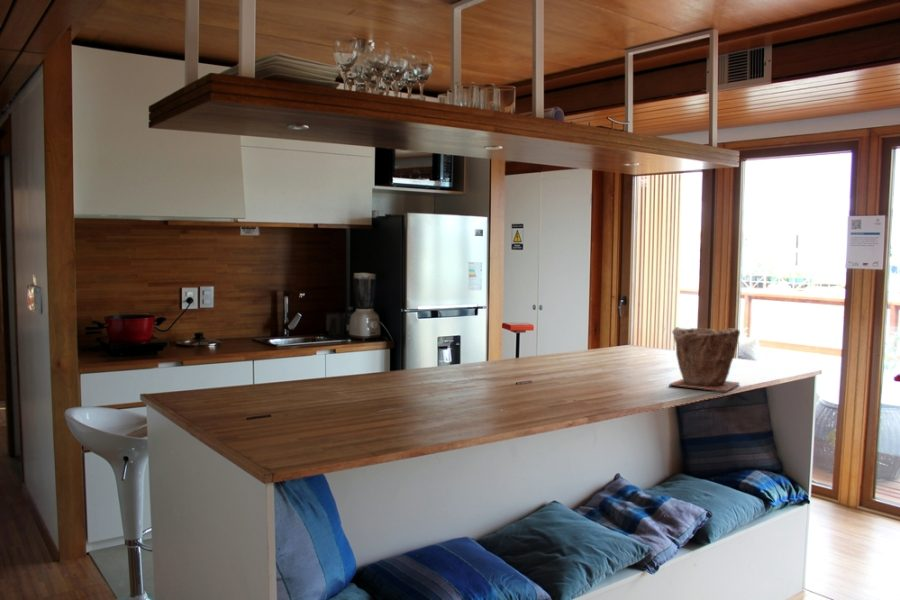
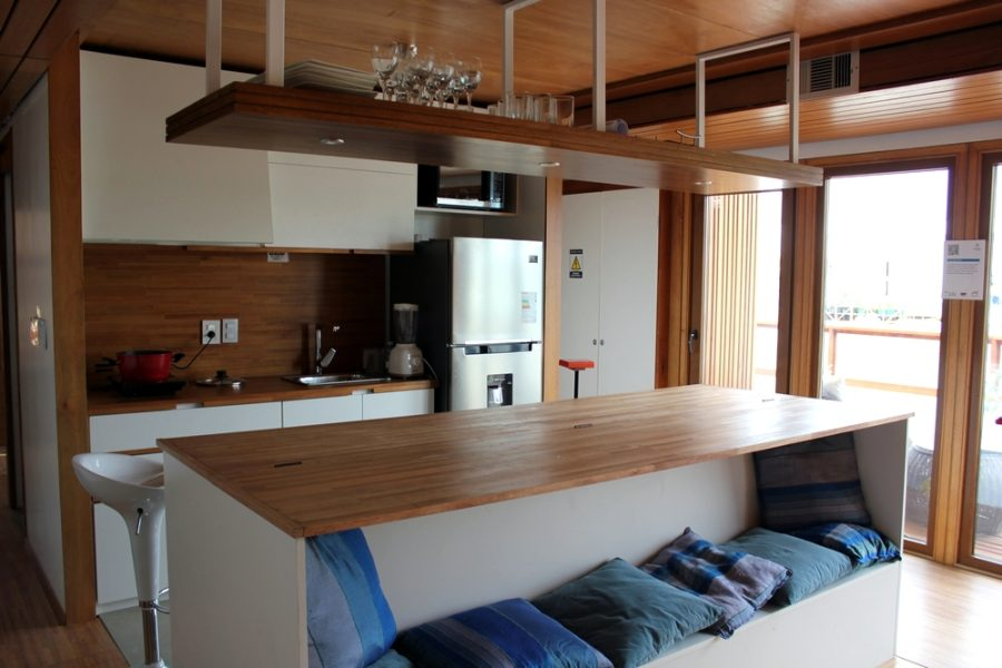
- plant pot (705, 356)
